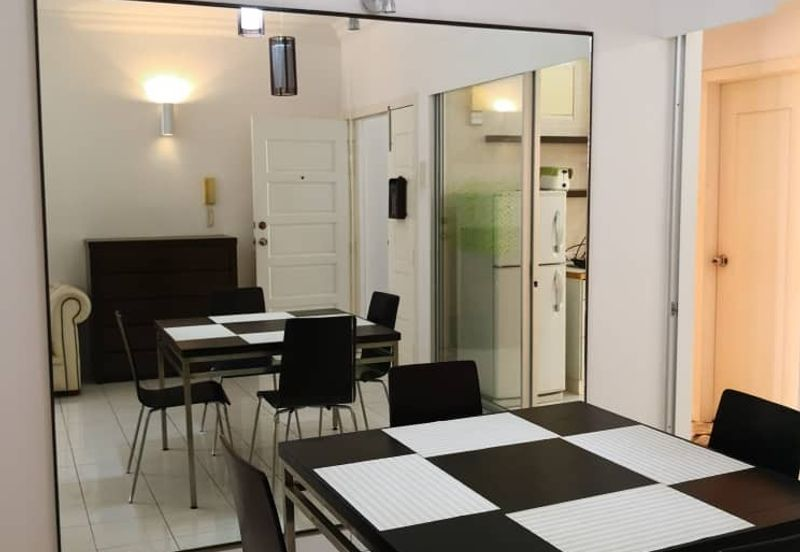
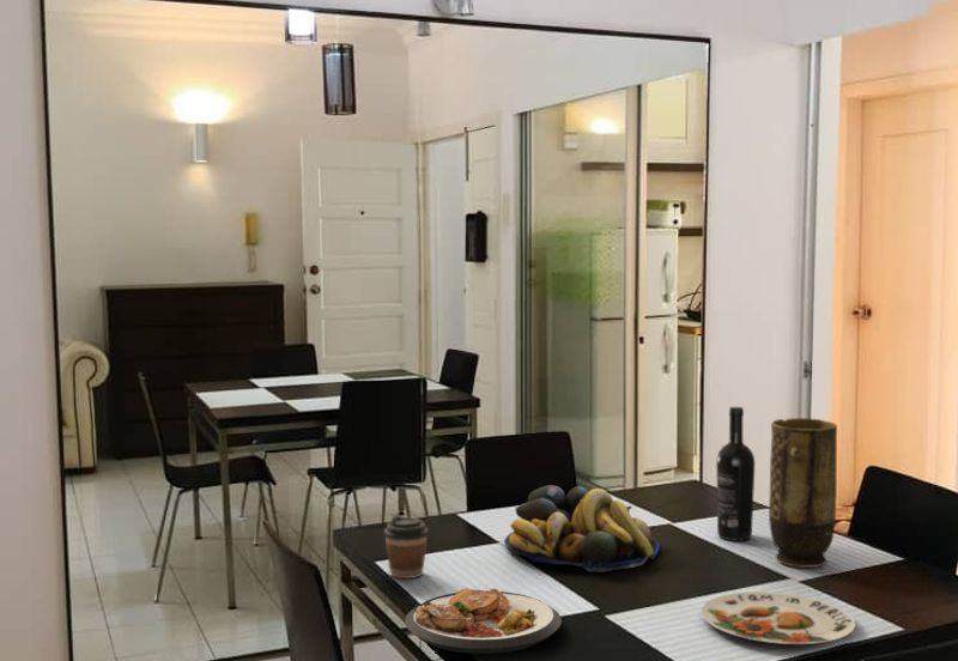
+ fruit bowl (582, 519)
+ coffee cup (406, 545)
+ plate (776, 618)
+ plate (483, 614)
+ vase (802, 492)
+ wine bottle (735, 472)
